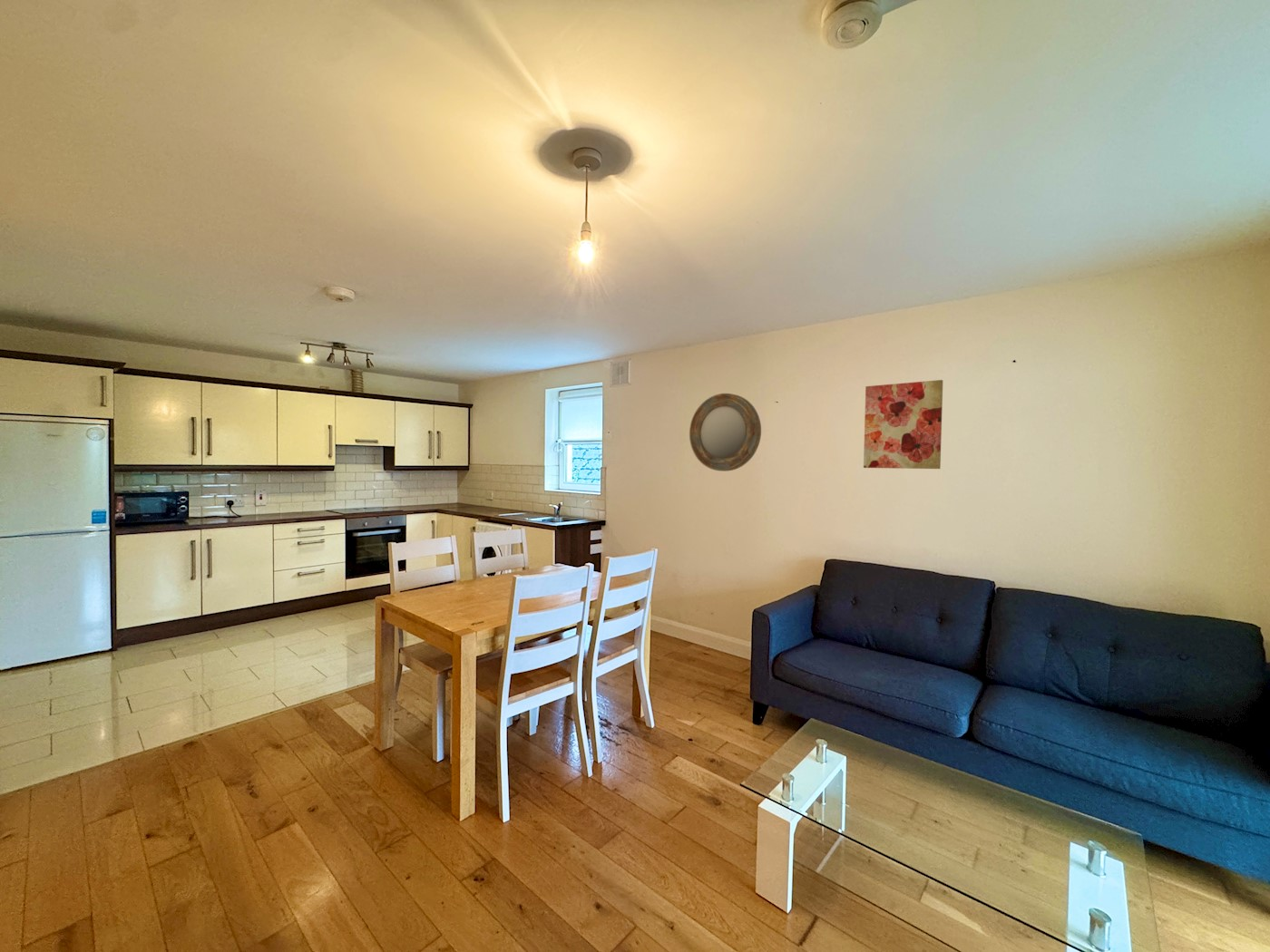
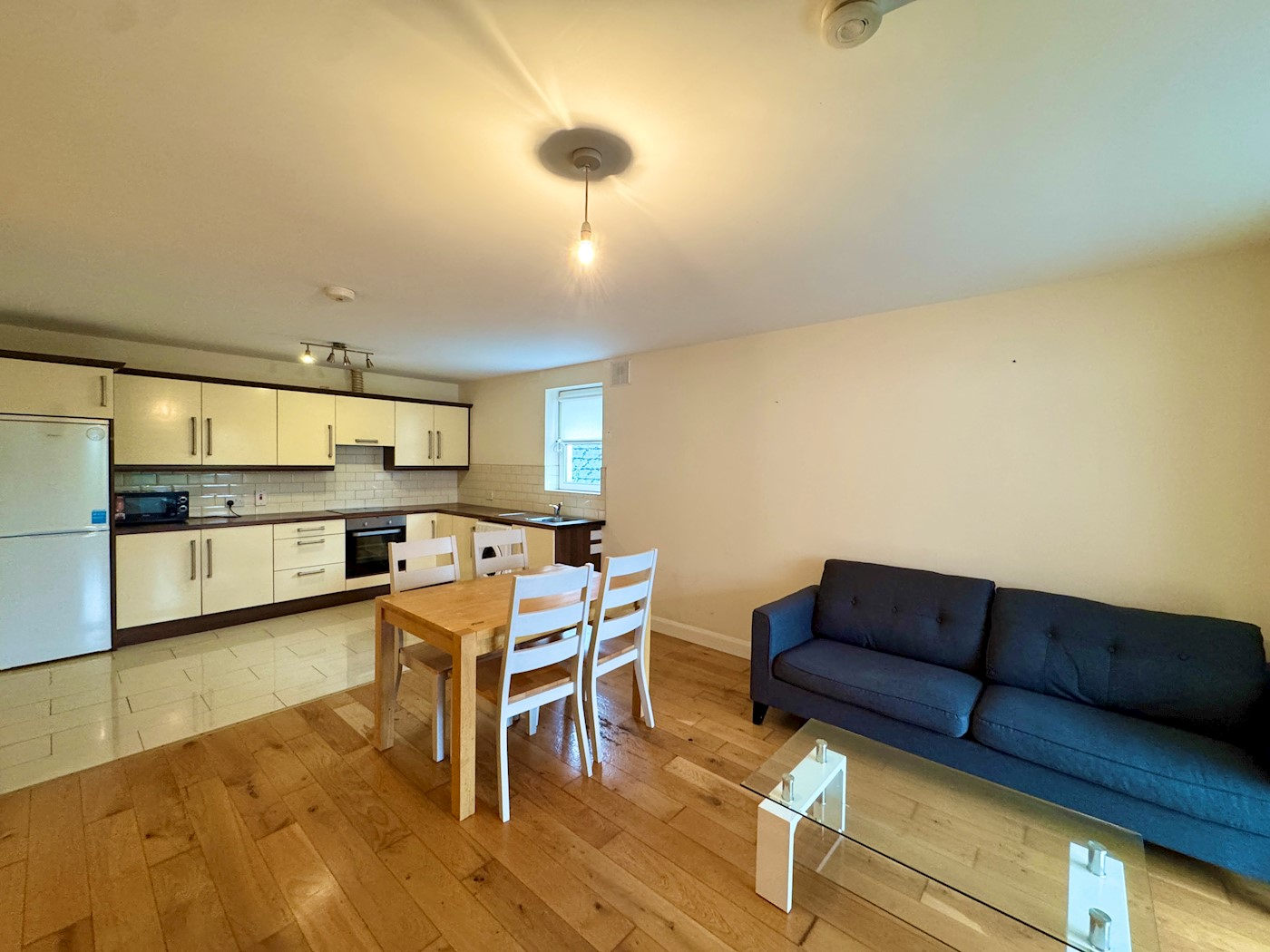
- wall art (901, 425)
- home mirror (723, 432)
